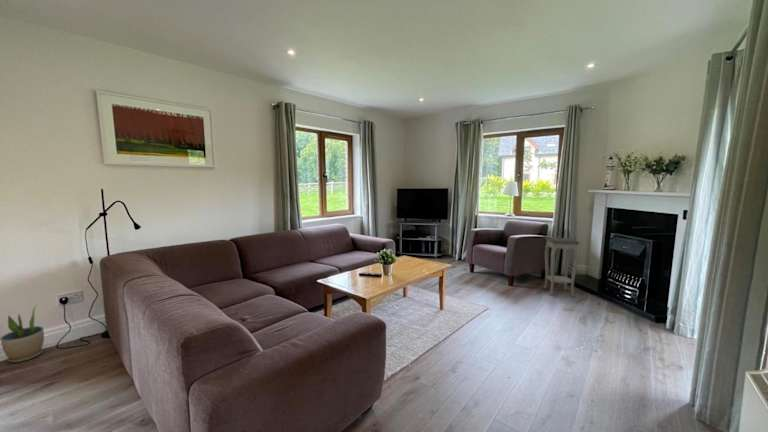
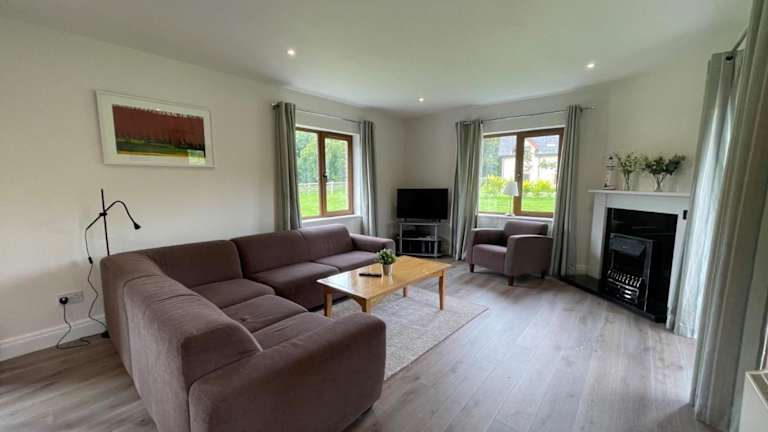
- potted plant (22, 331)
- accent table (565, 266)
